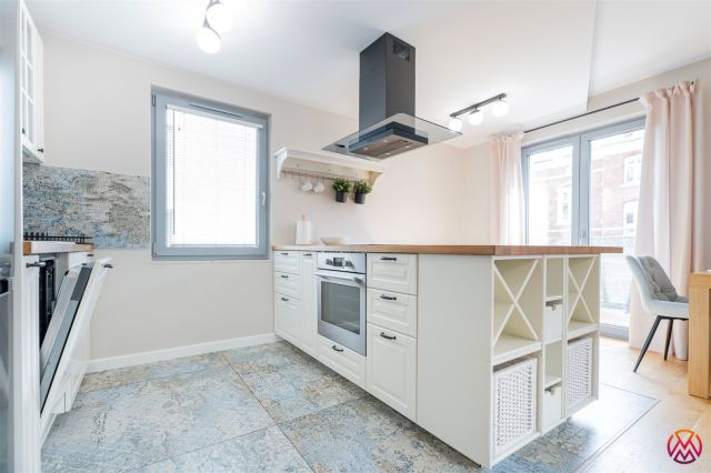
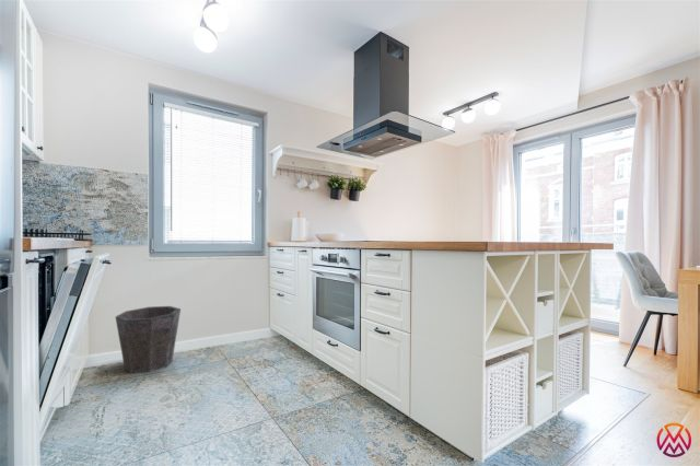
+ waste bin (149, 338)
